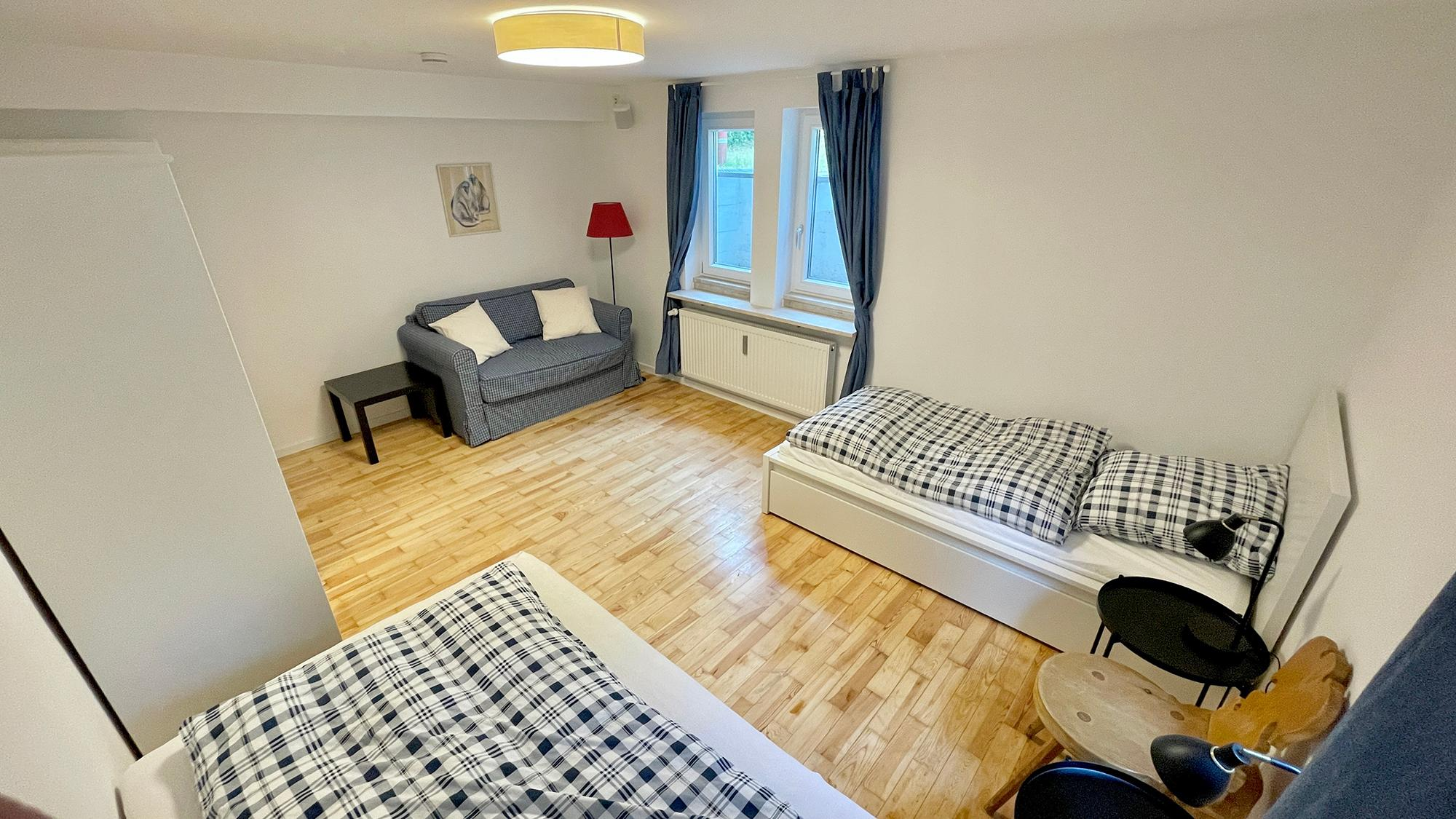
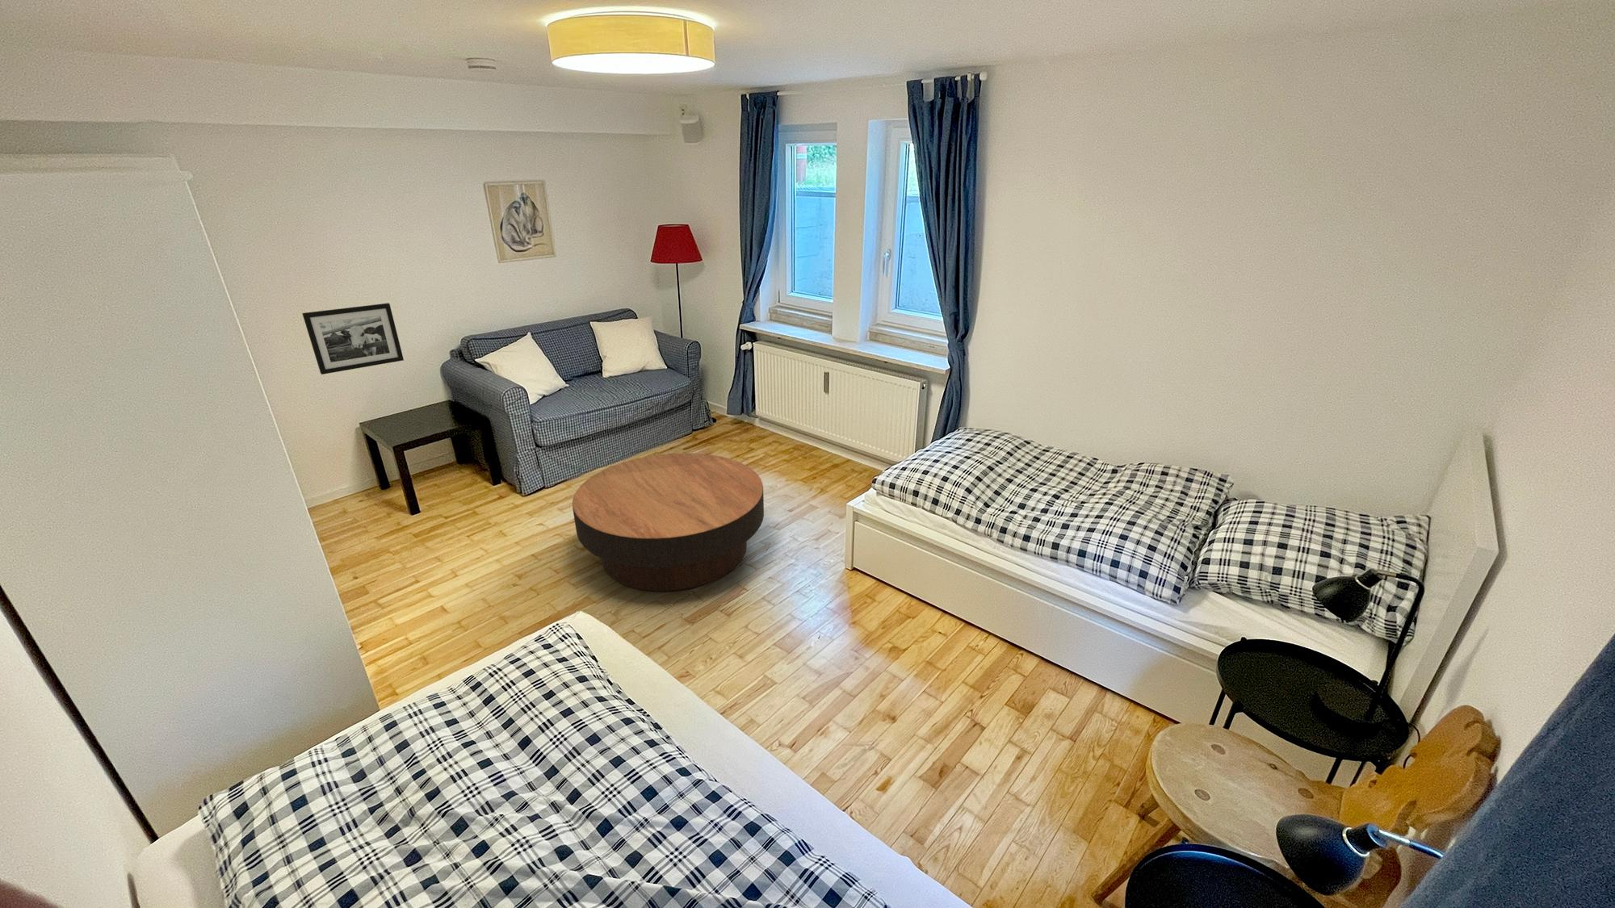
+ picture frame (355, 337)
+ coffee table (672, 520)
